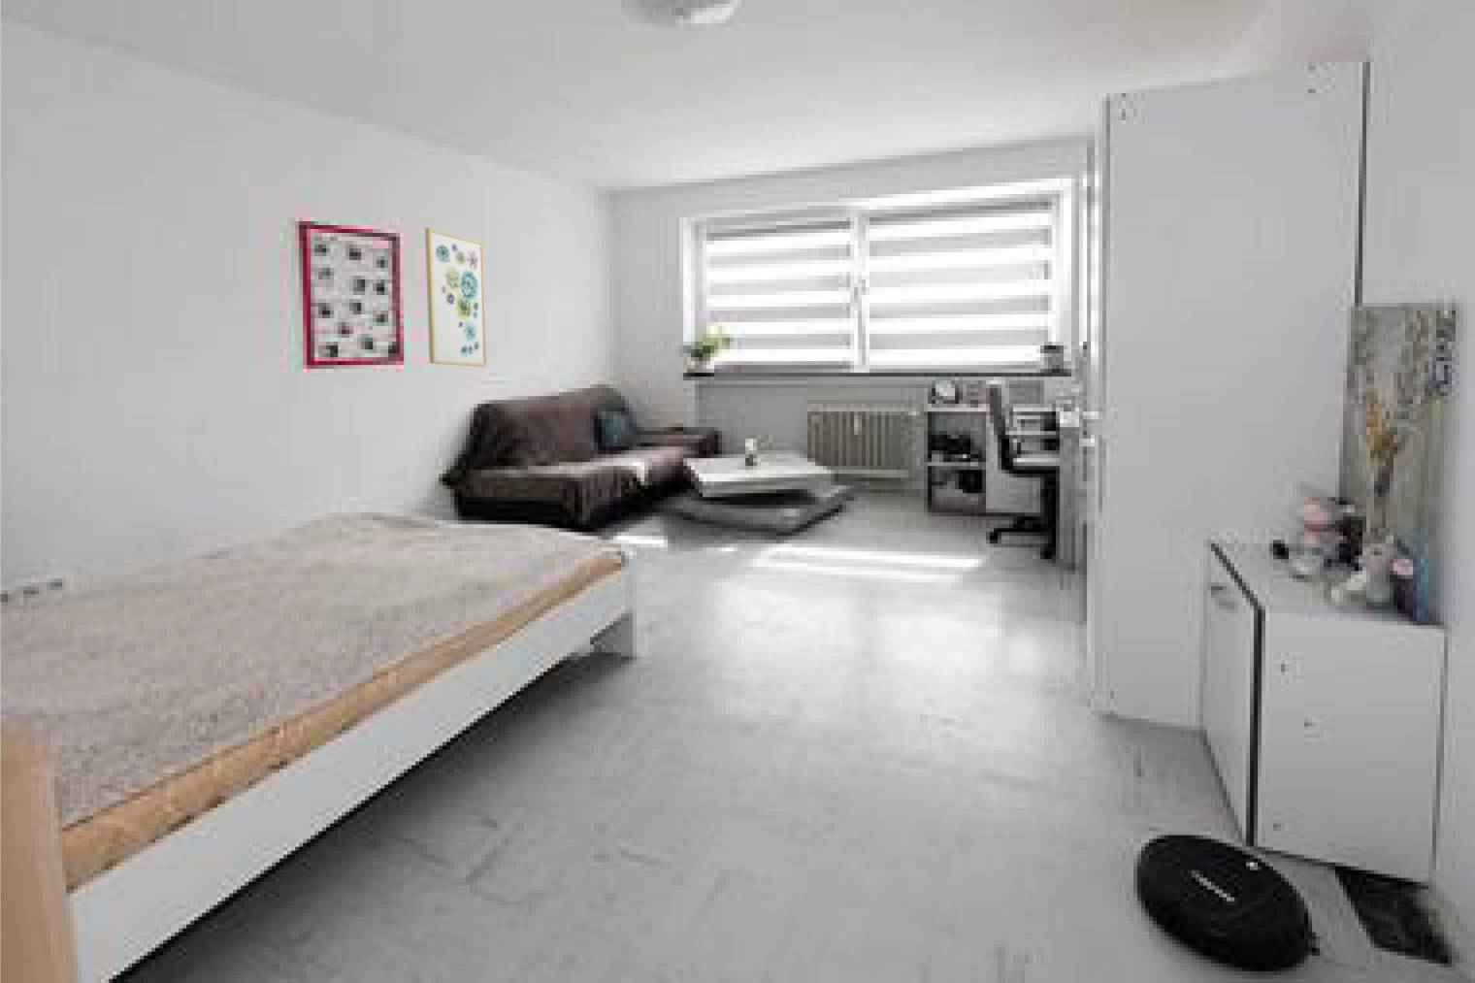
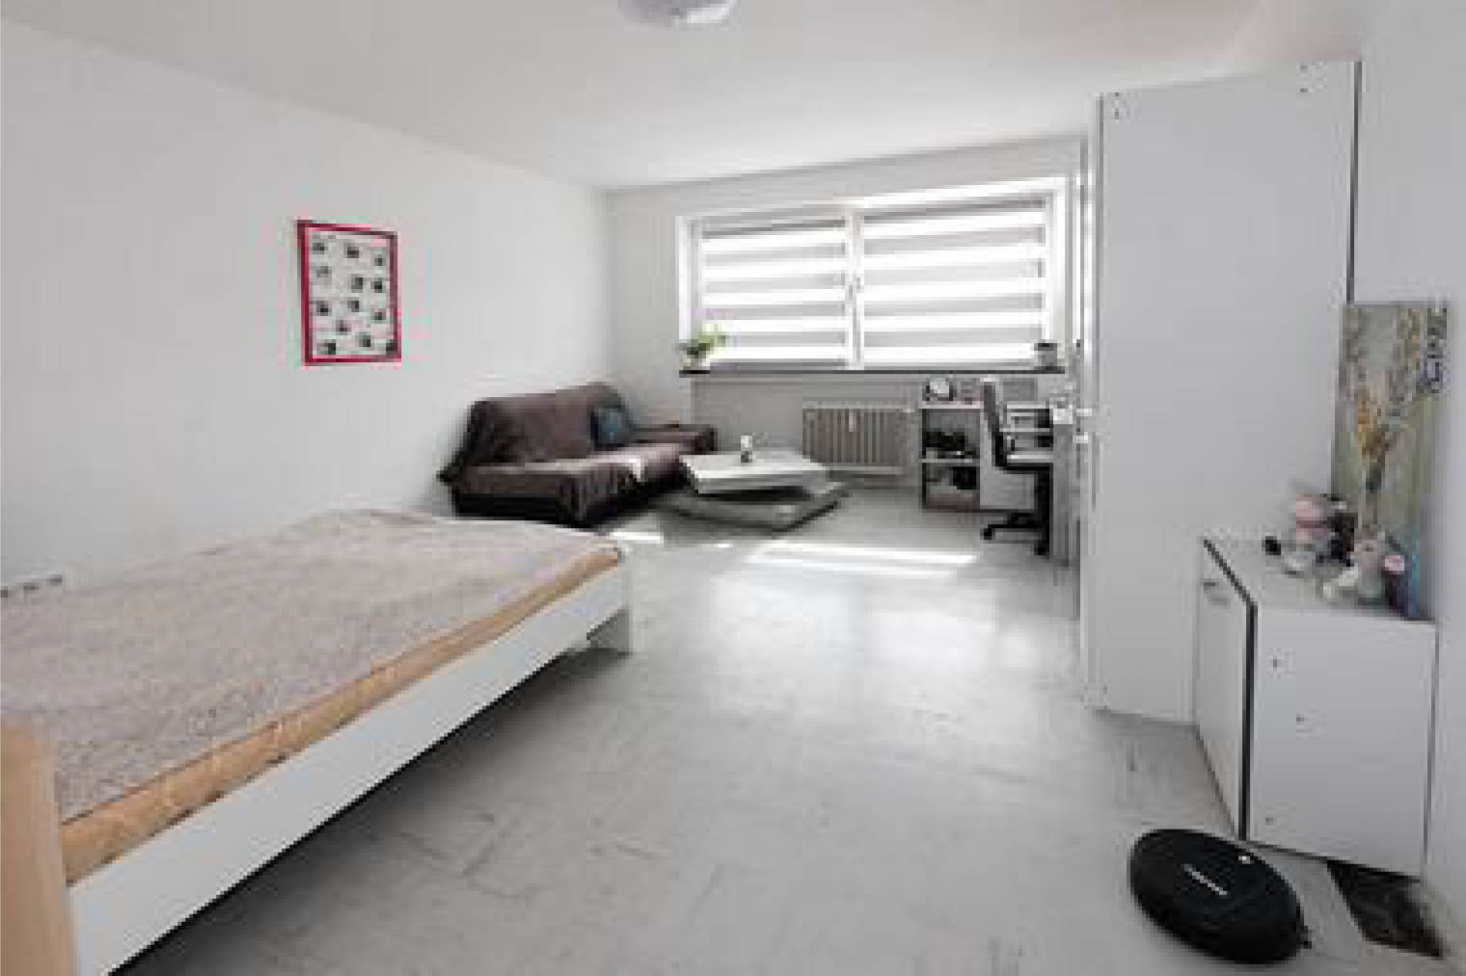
- wall art (457, 300)
